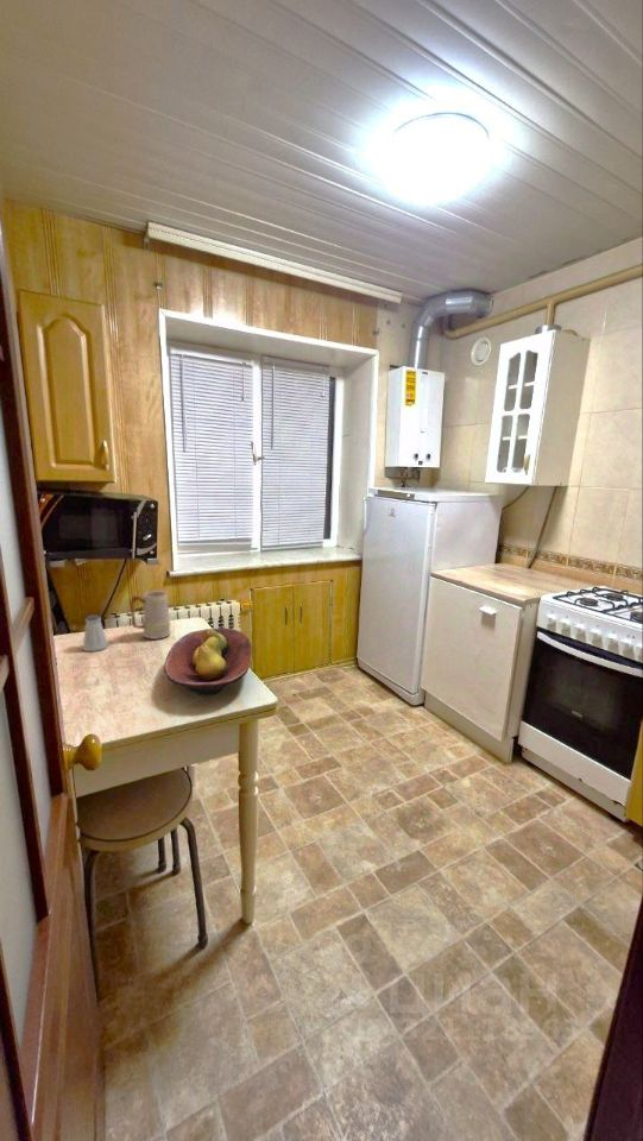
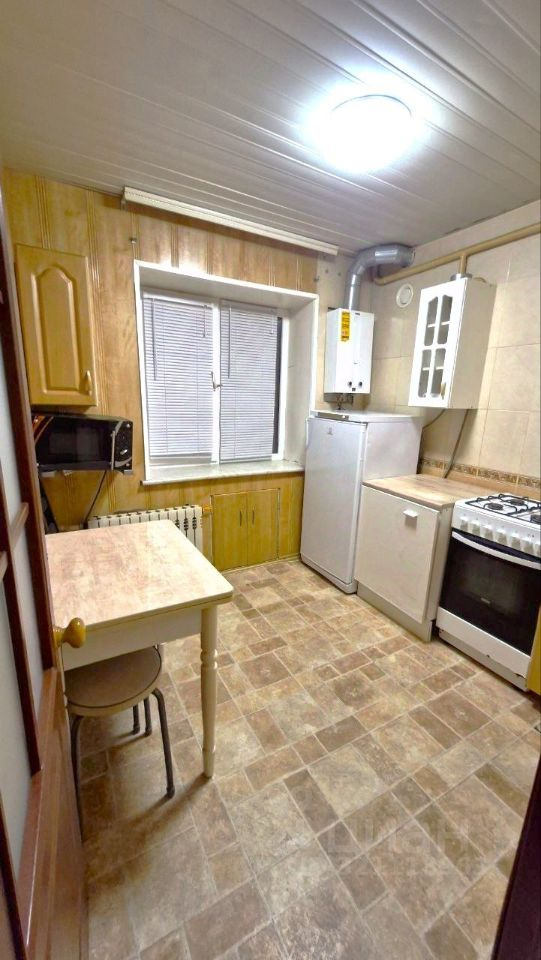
- fruit bowl (210, 654)
- mug (150, 614)
- saltshaker (94, 631)
